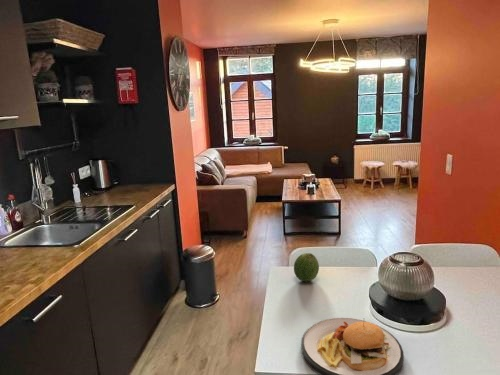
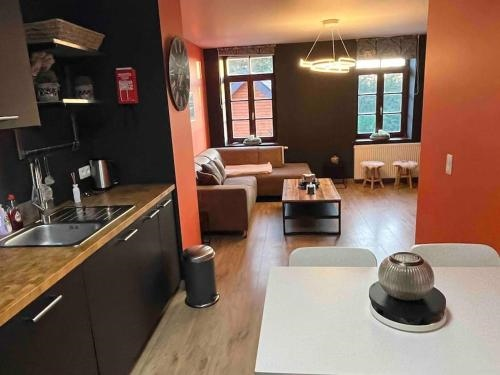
- fruit (306, 266)
- plate (350, 328)
